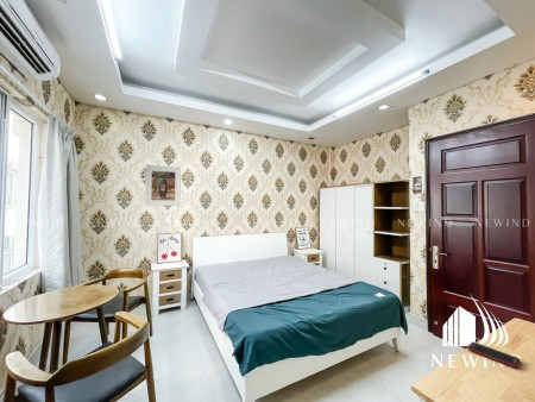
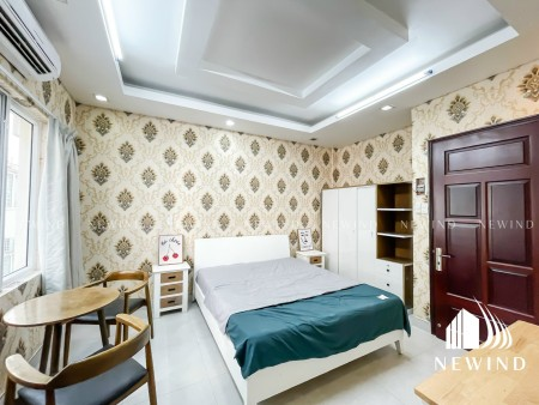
- cell phone (492, 353)
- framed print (163, 186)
